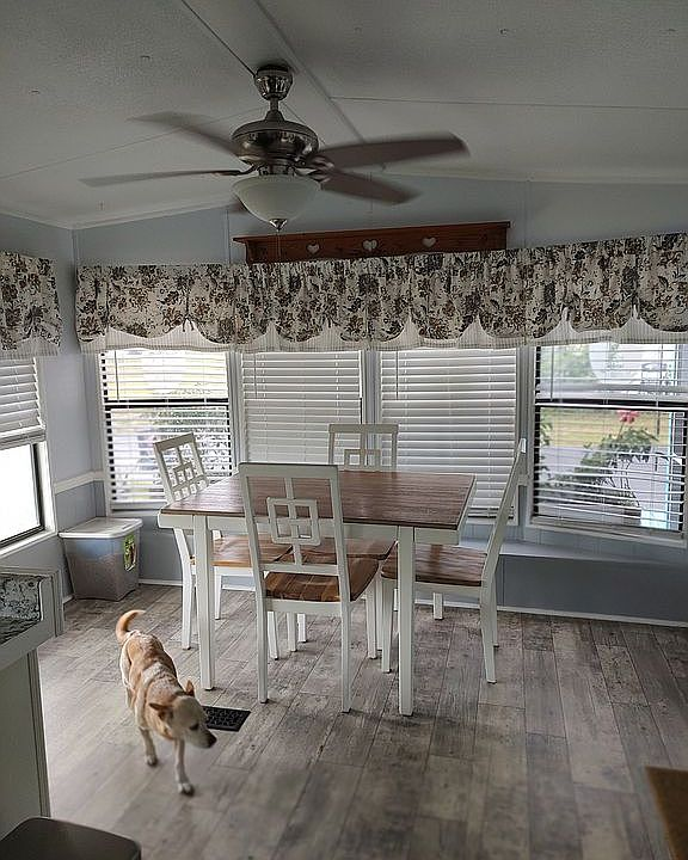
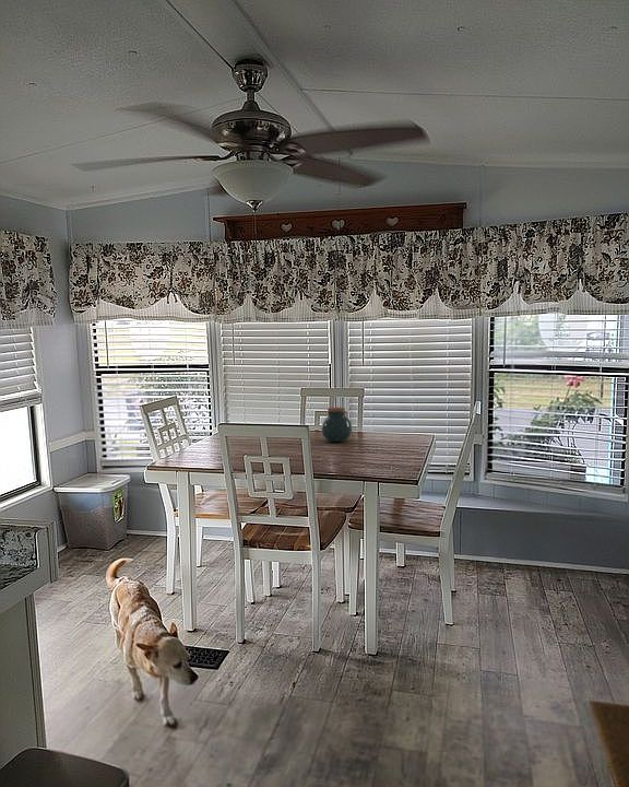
+ jar (336, 424)
